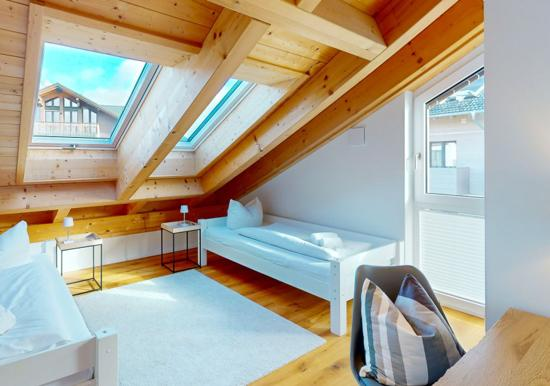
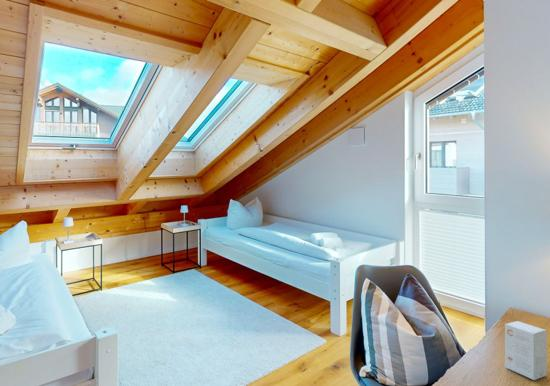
+ small box (525, 349)
